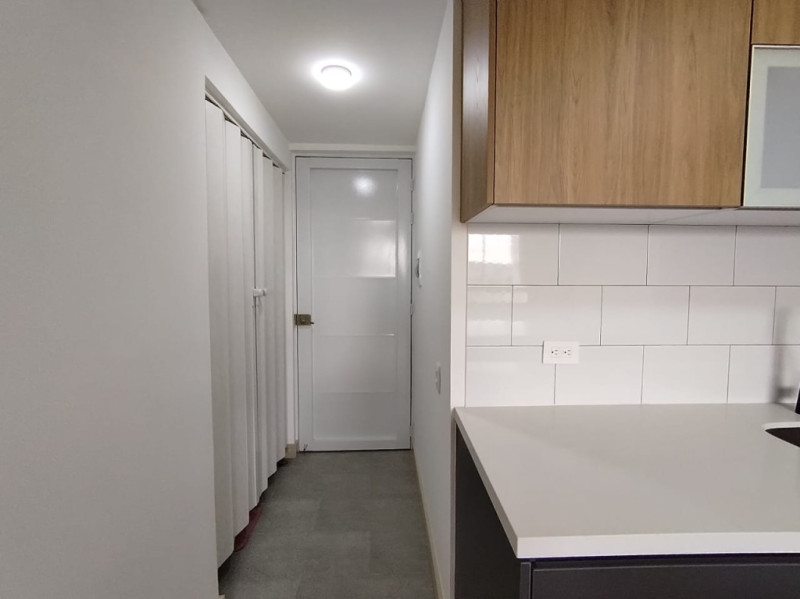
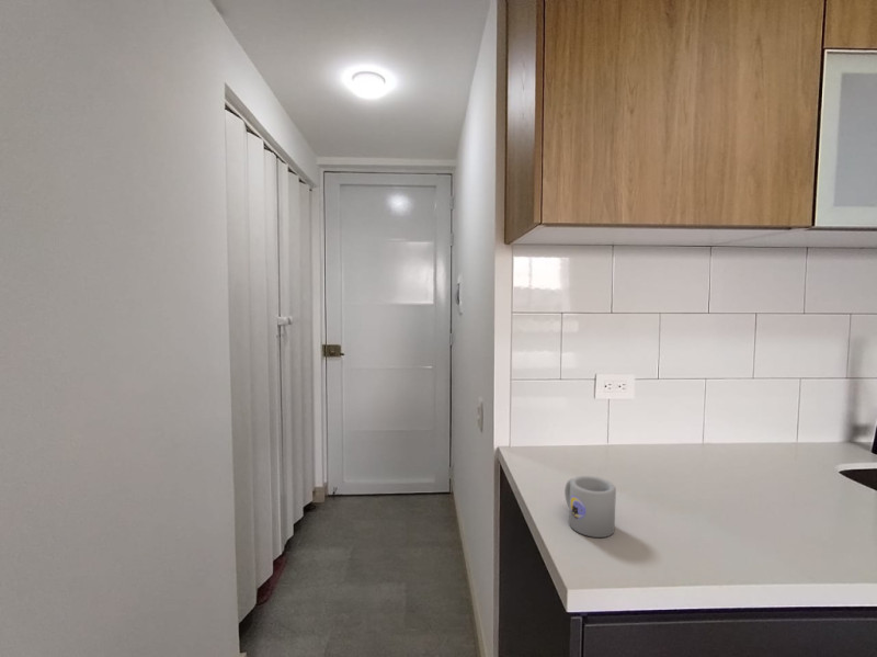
+ mug (585, 500)
